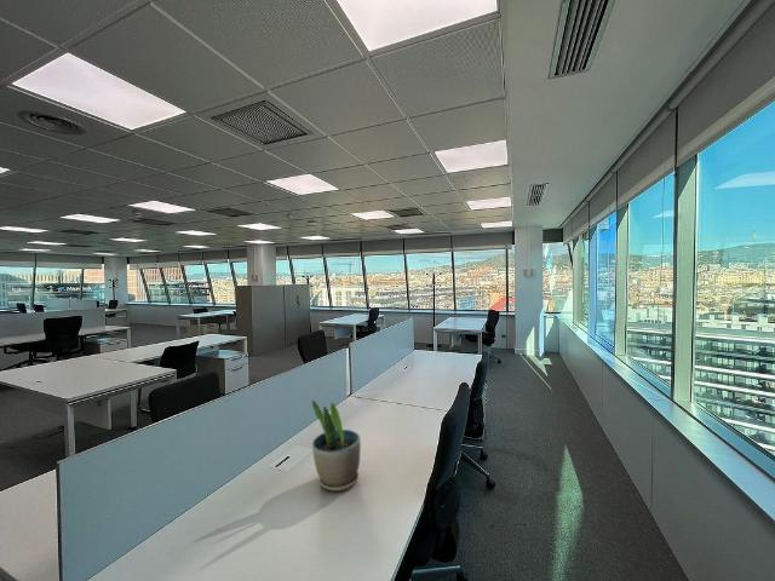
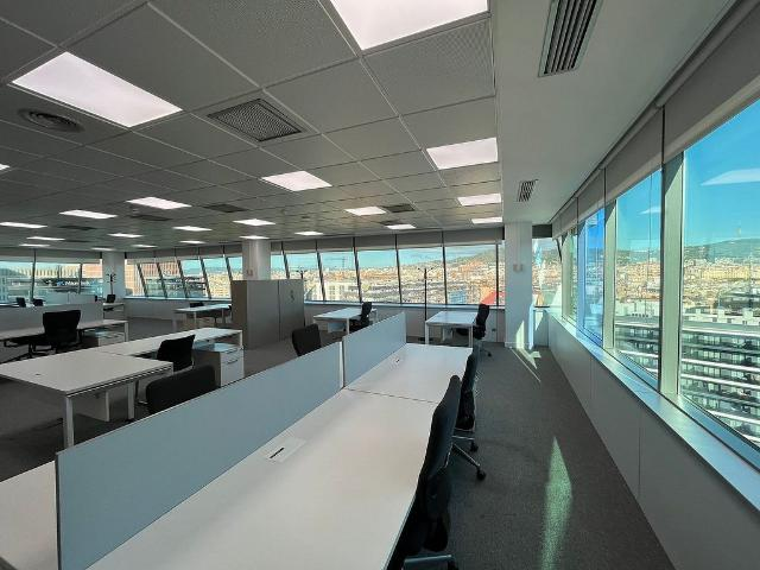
- potted plant (337, 437)
